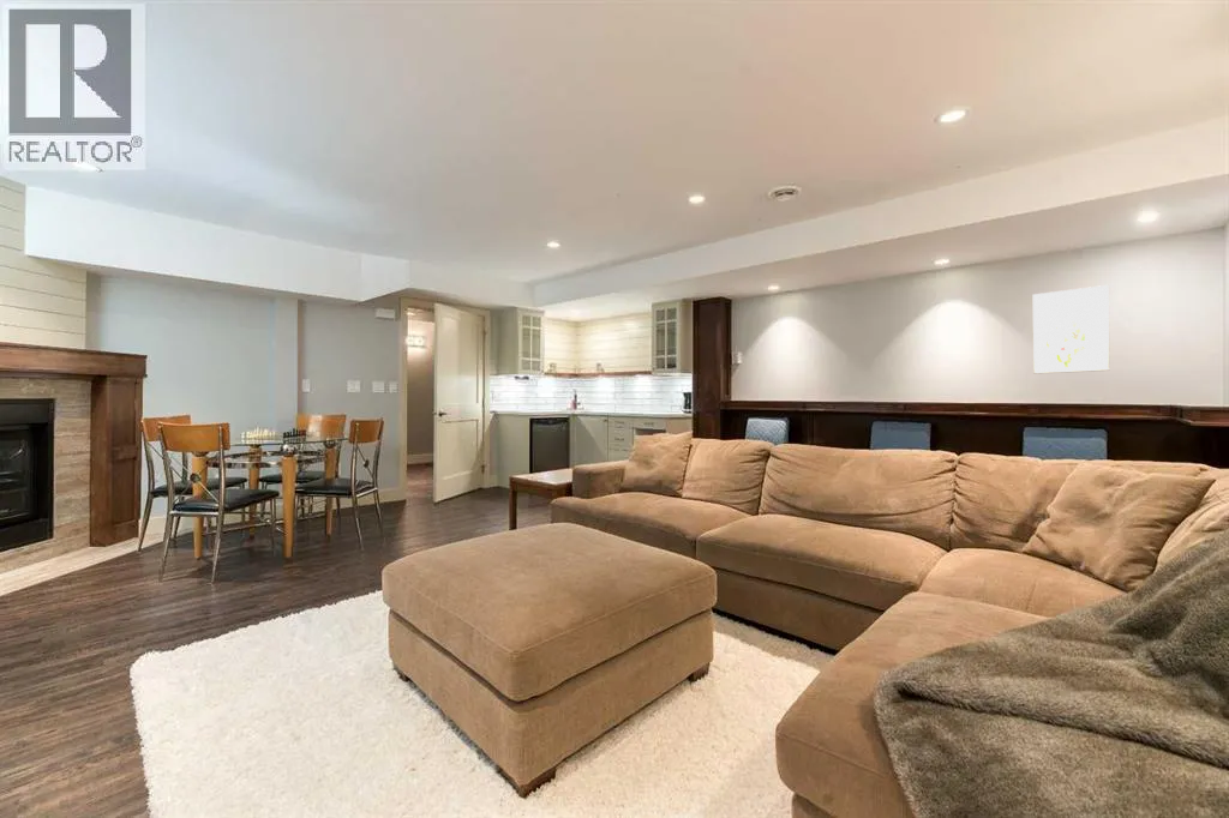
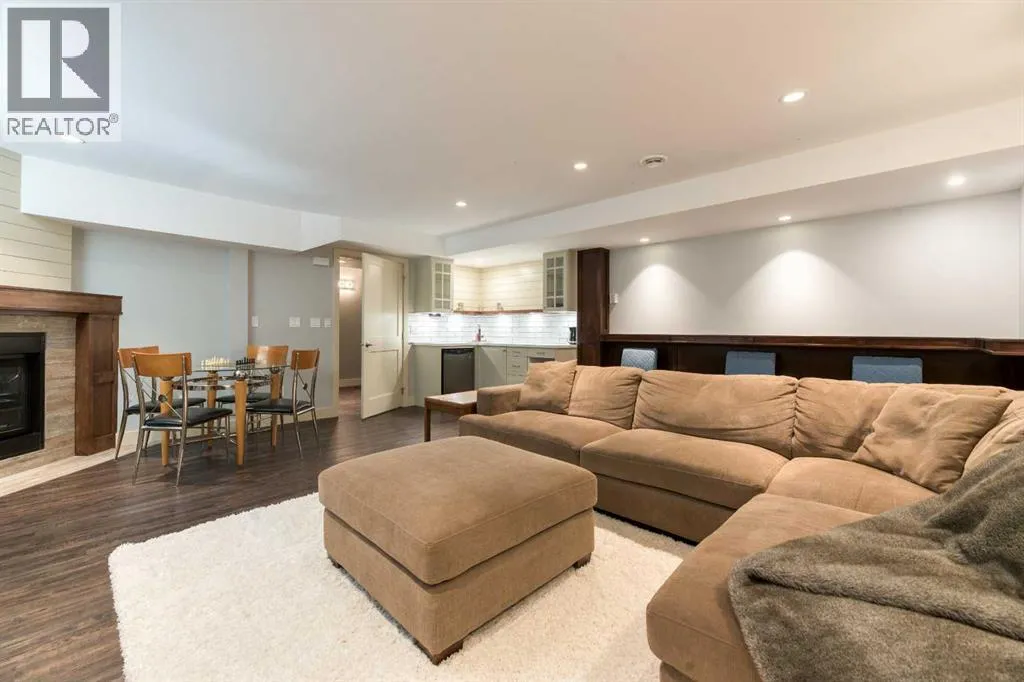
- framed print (1069, 331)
